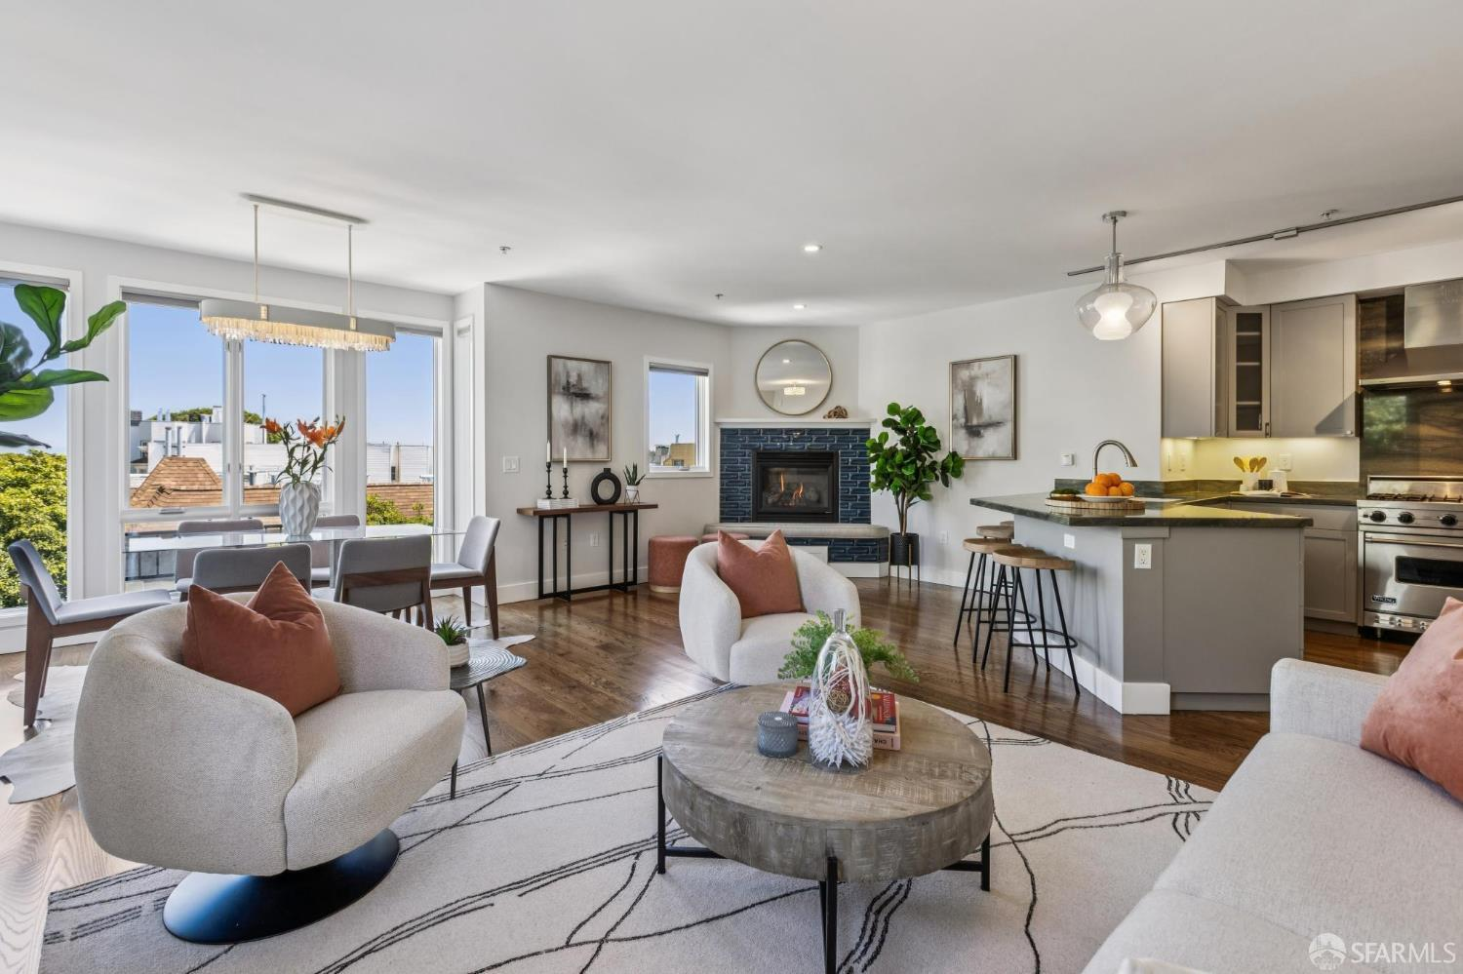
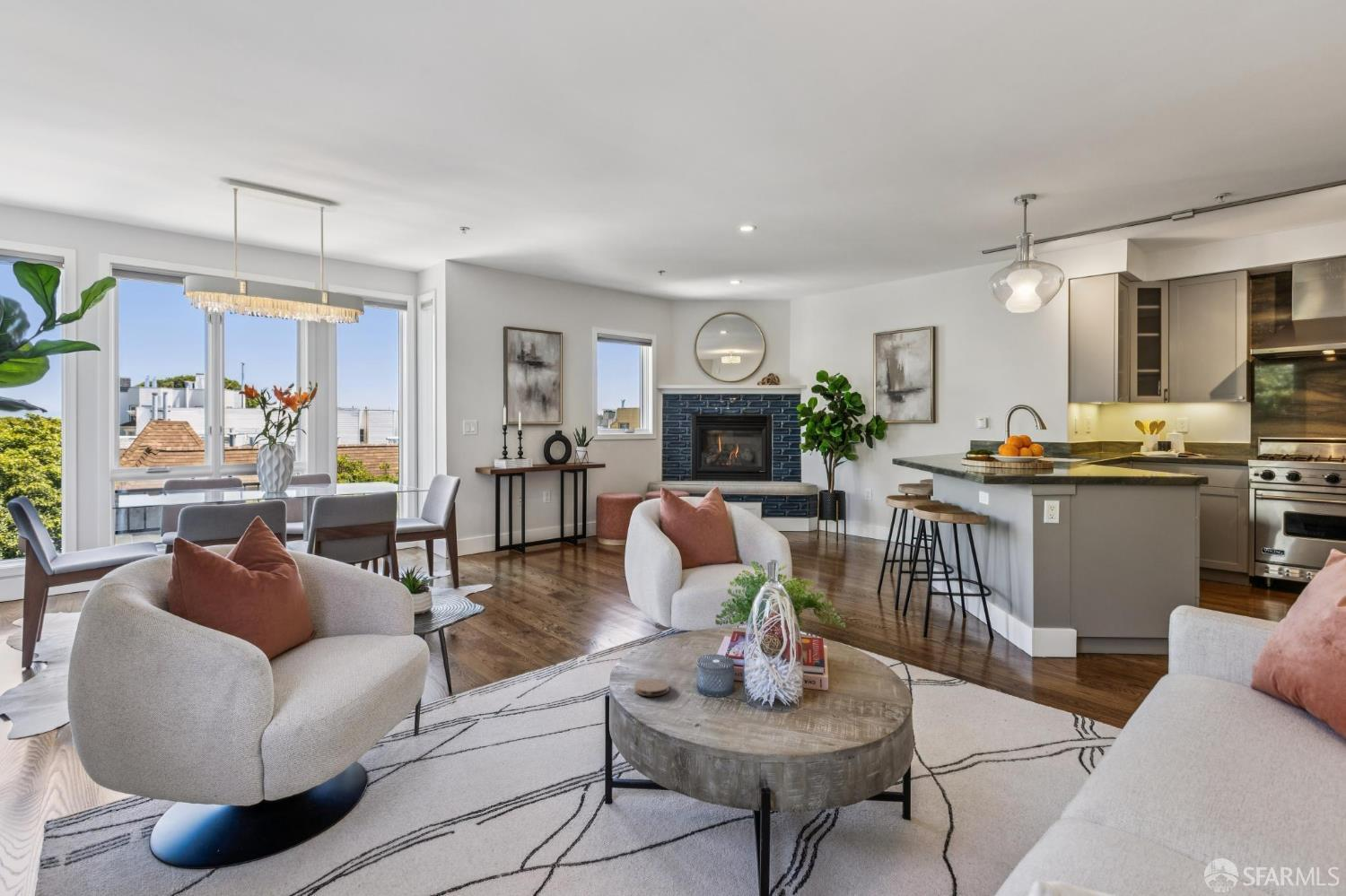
+ coaster (651, 687)
